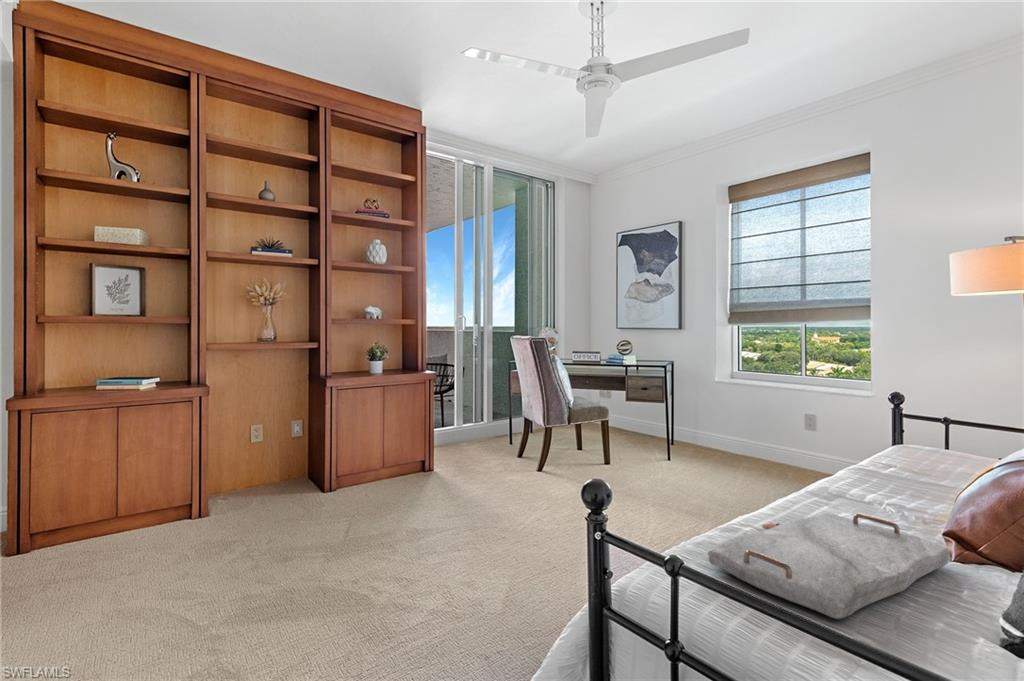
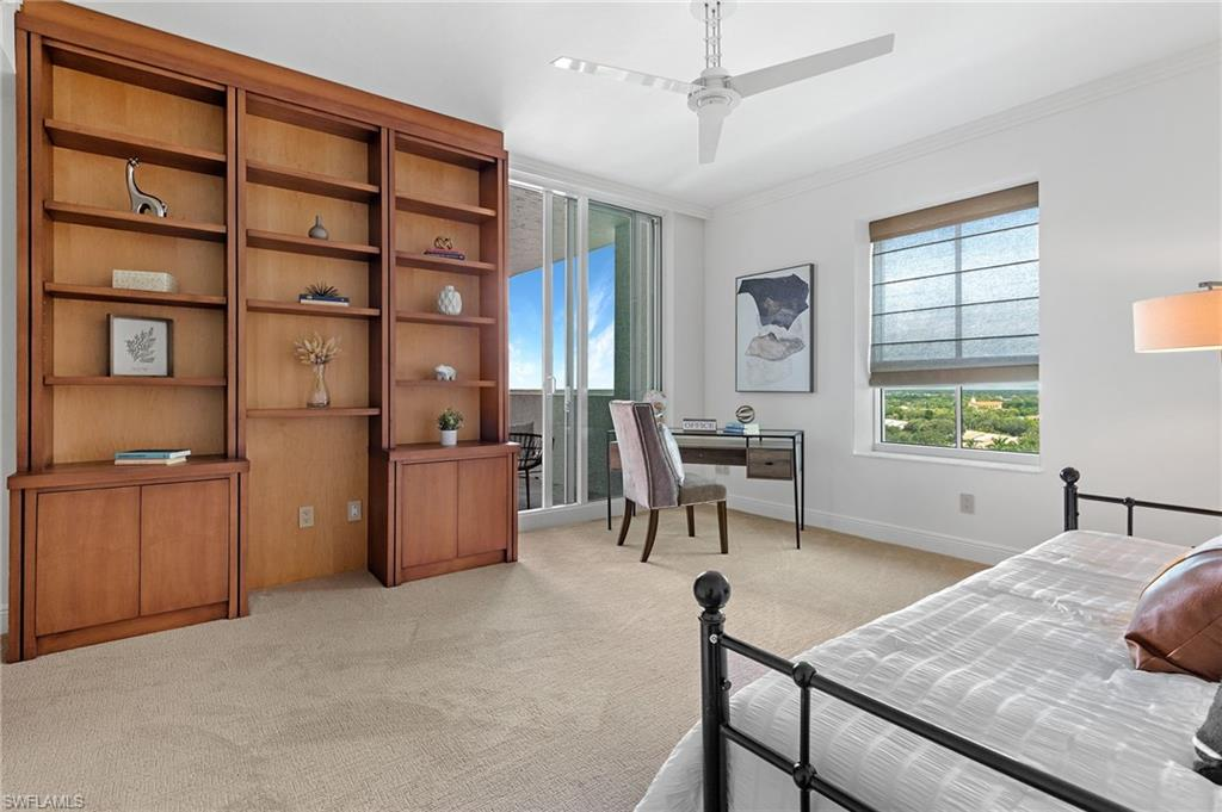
- serving tray (813, 545)
